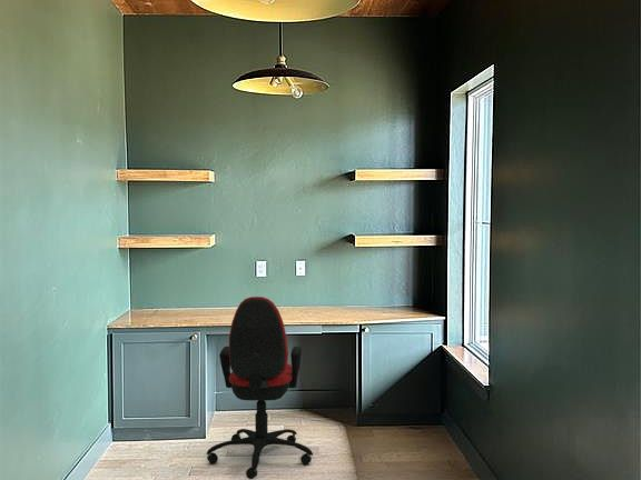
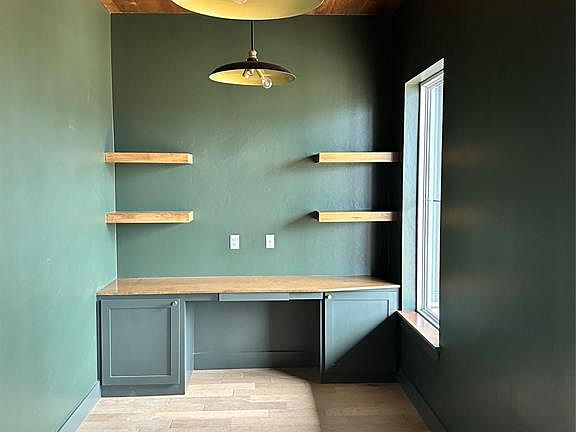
- office chair (259, 377)
